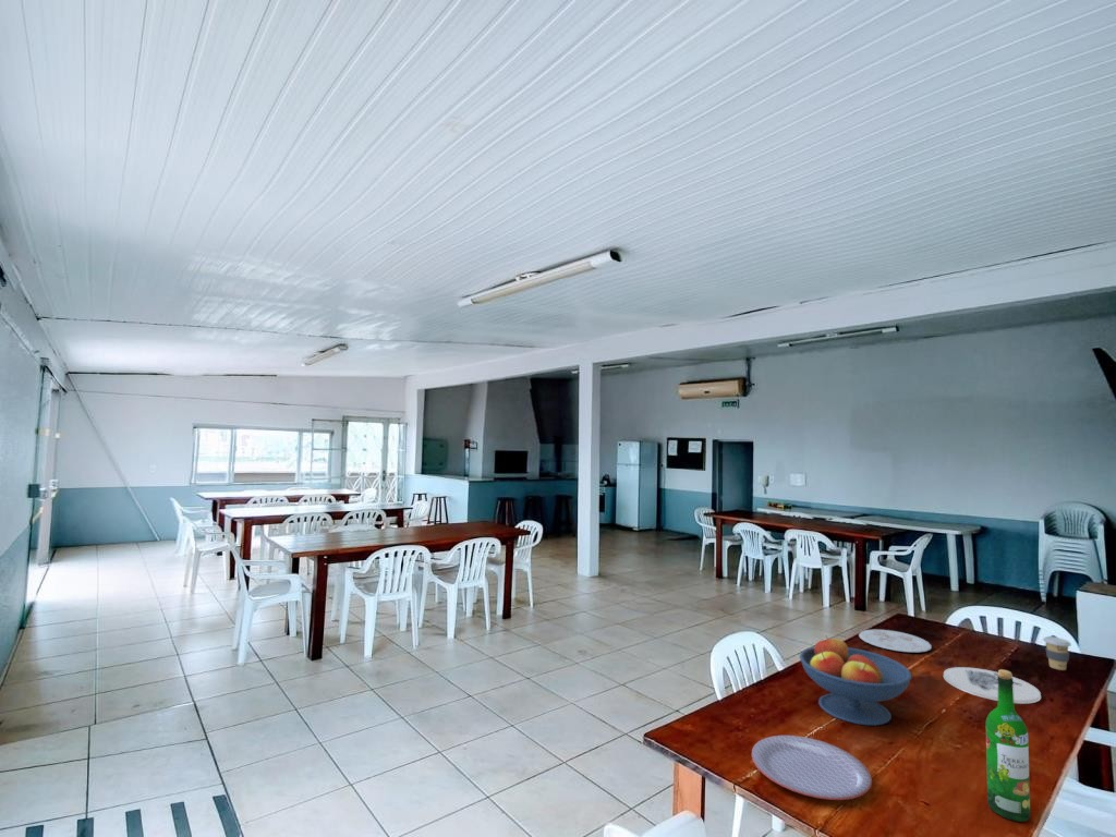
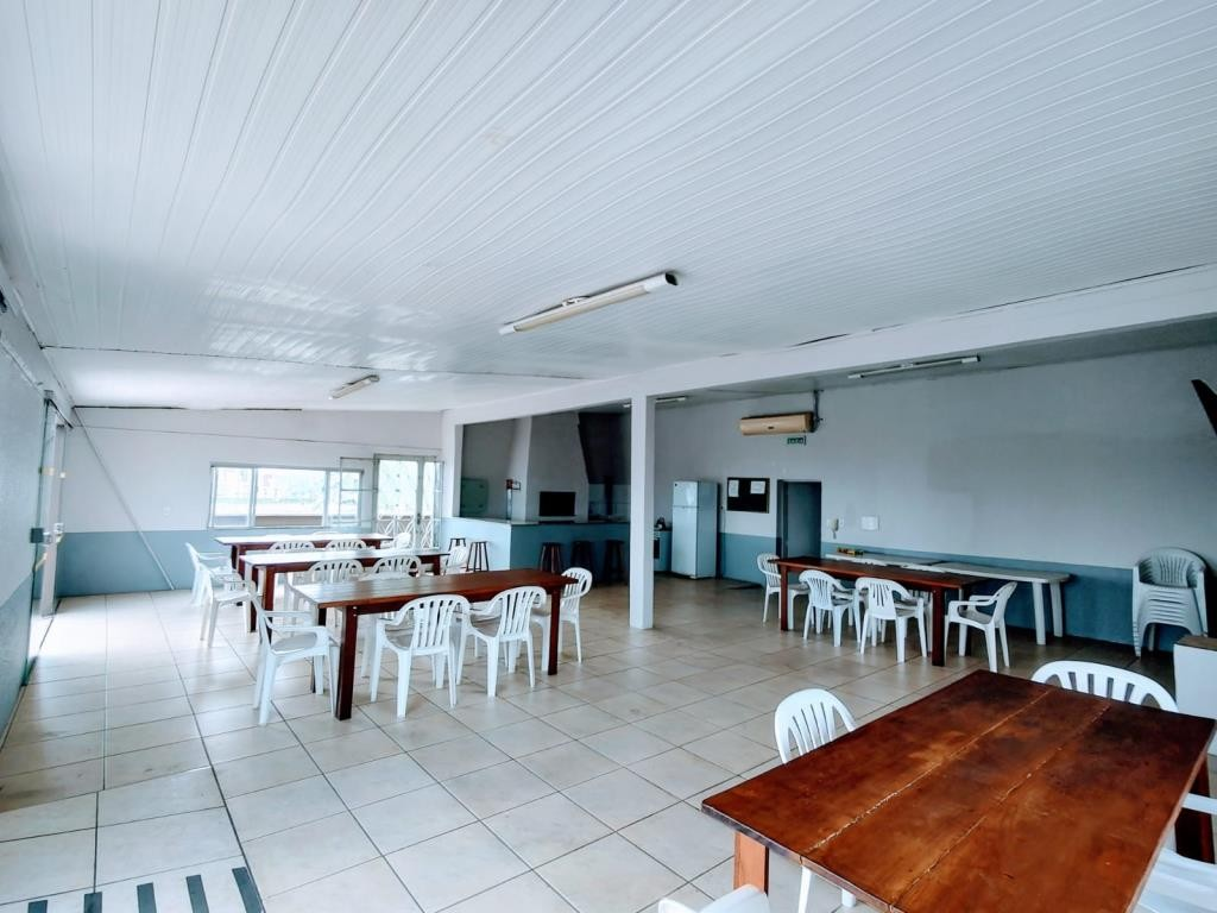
- coin (990, 682)
- fruit bowl (853, 678)
- plate (894, 641)
- wine bottle (1006, 740)
- plate (809, 767)
- coffee cup (1057, 653)
